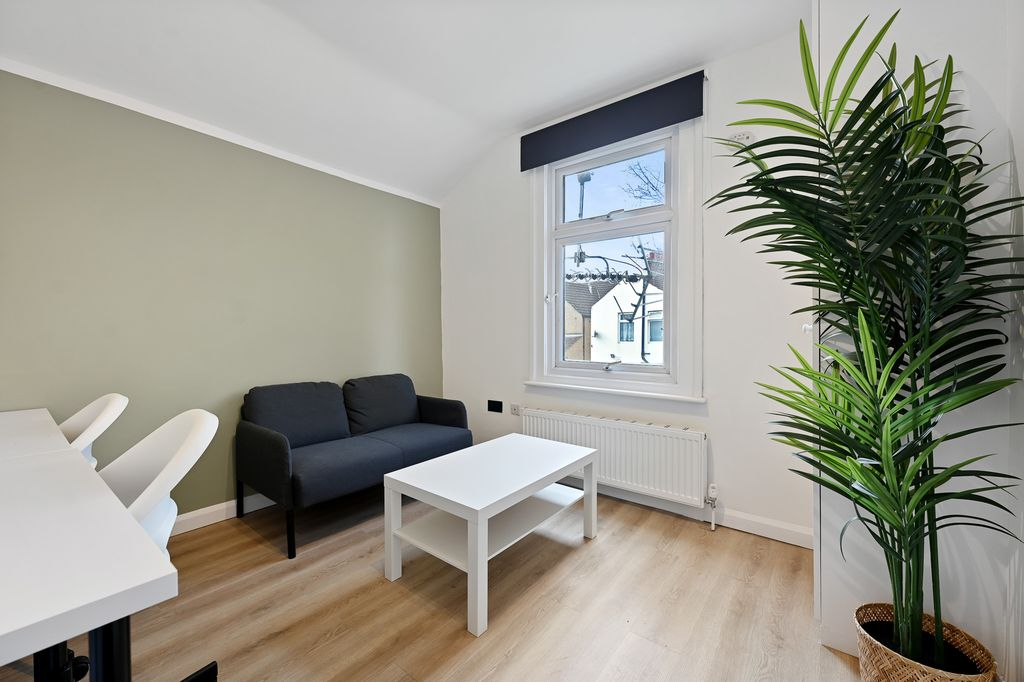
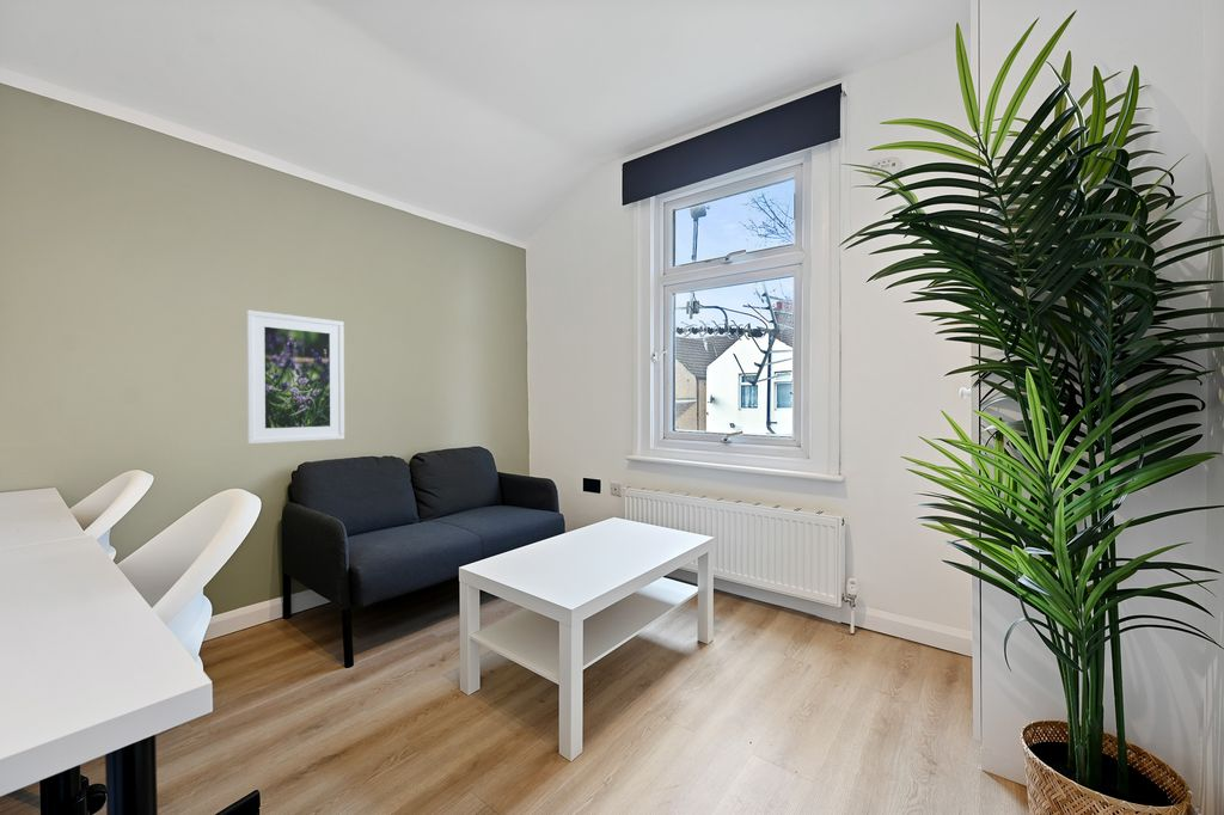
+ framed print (298, 379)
